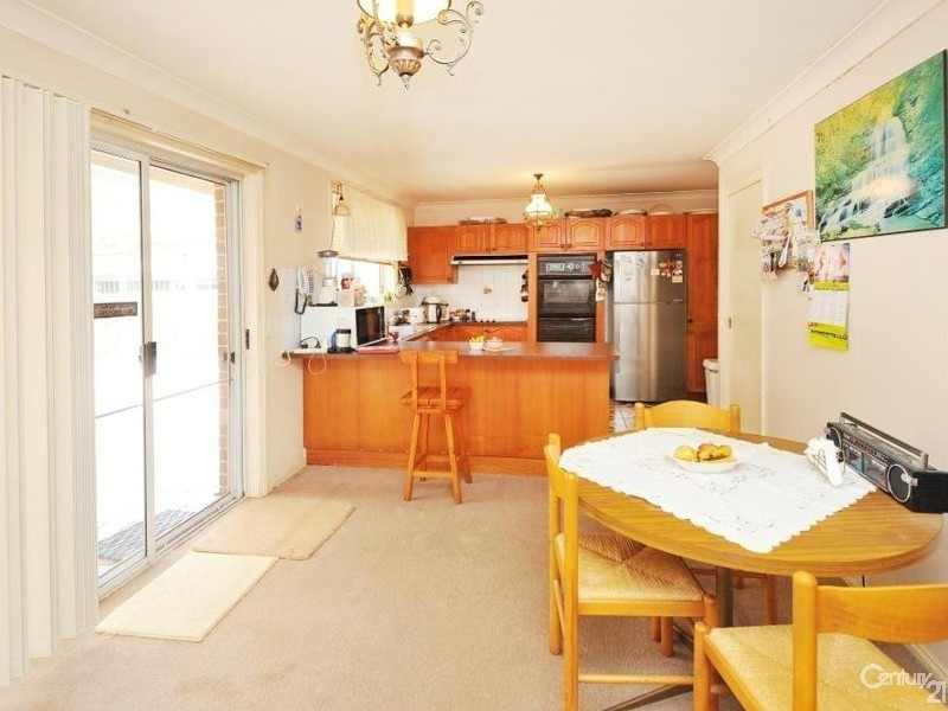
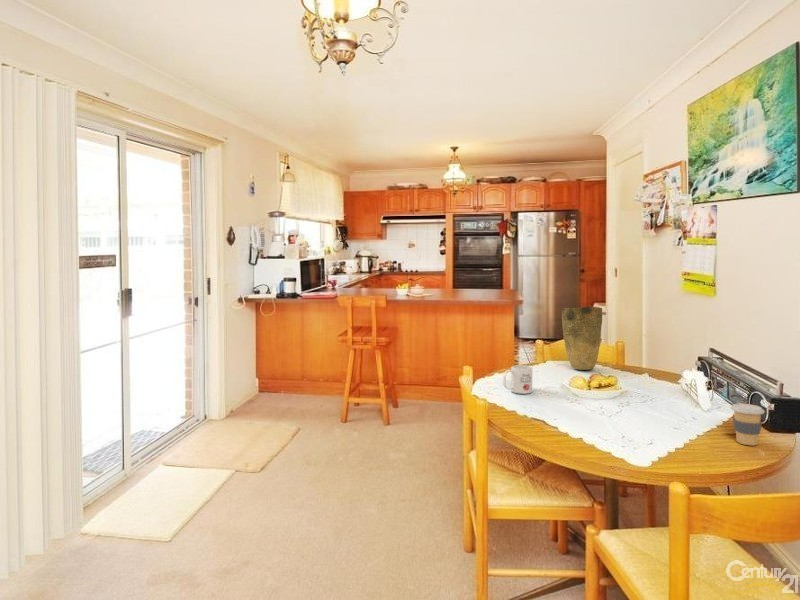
+ mug (517, 379)
+ coffee cup (746, 424)
+ vase (581, 337)
